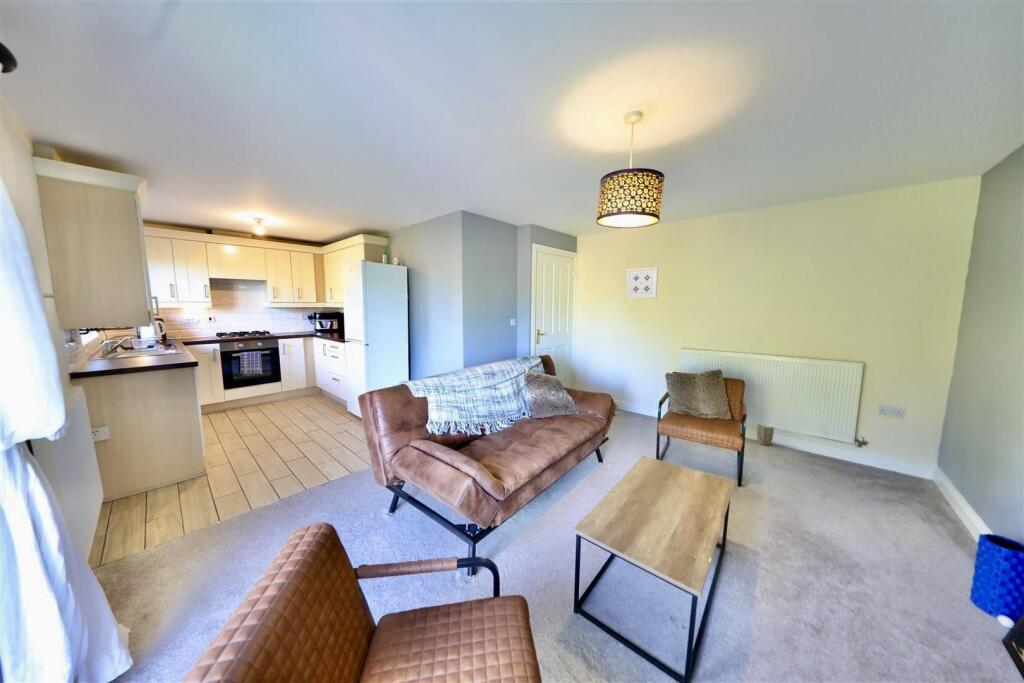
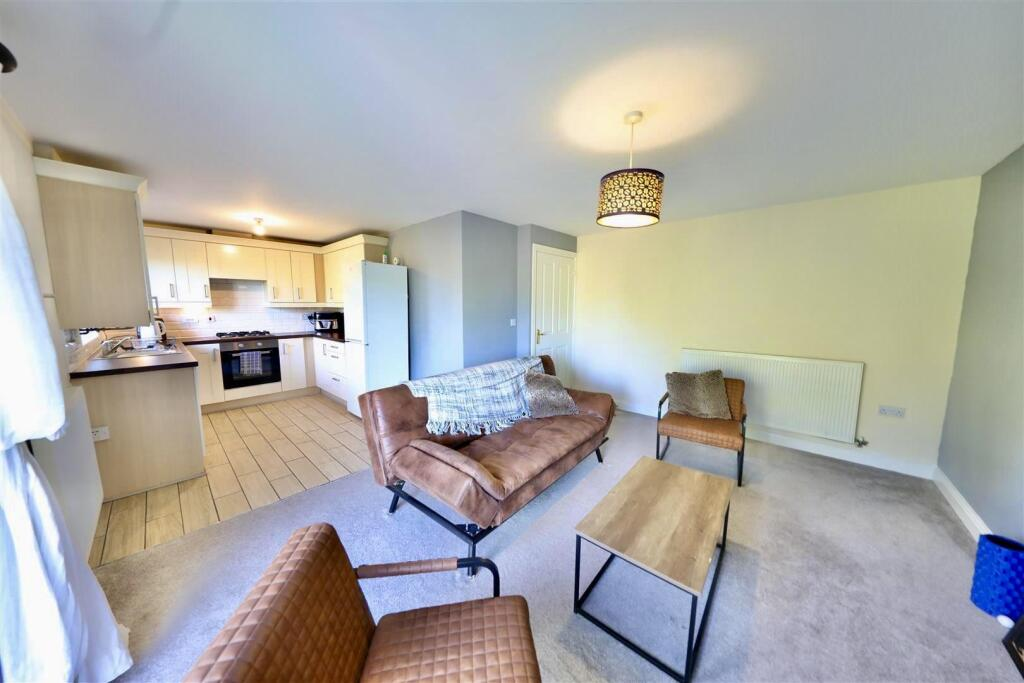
- plant pot (764, 434)
- wall art (641, 283)
